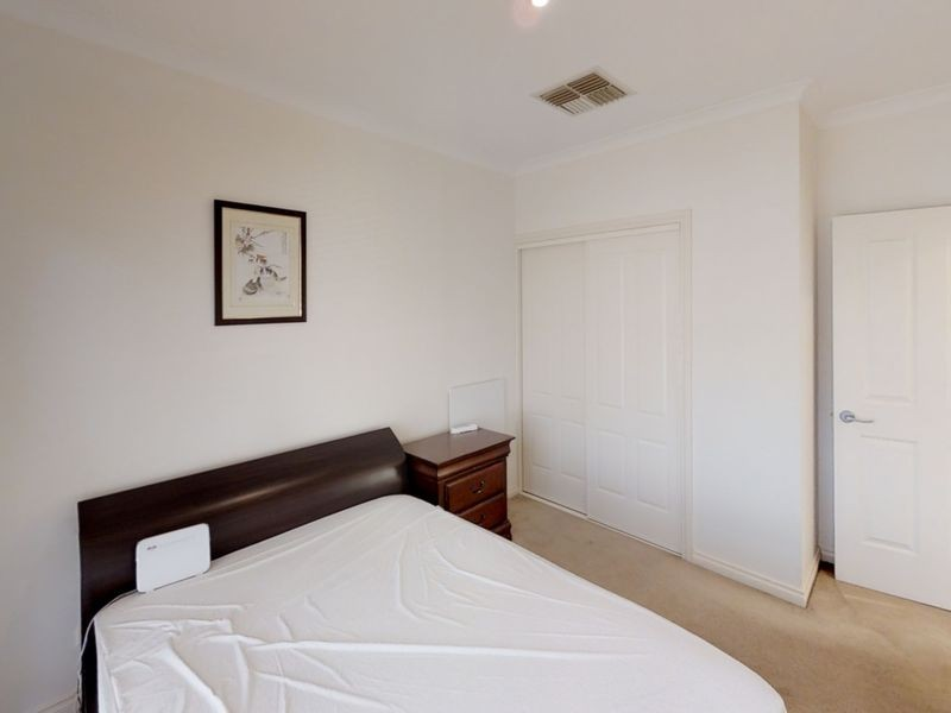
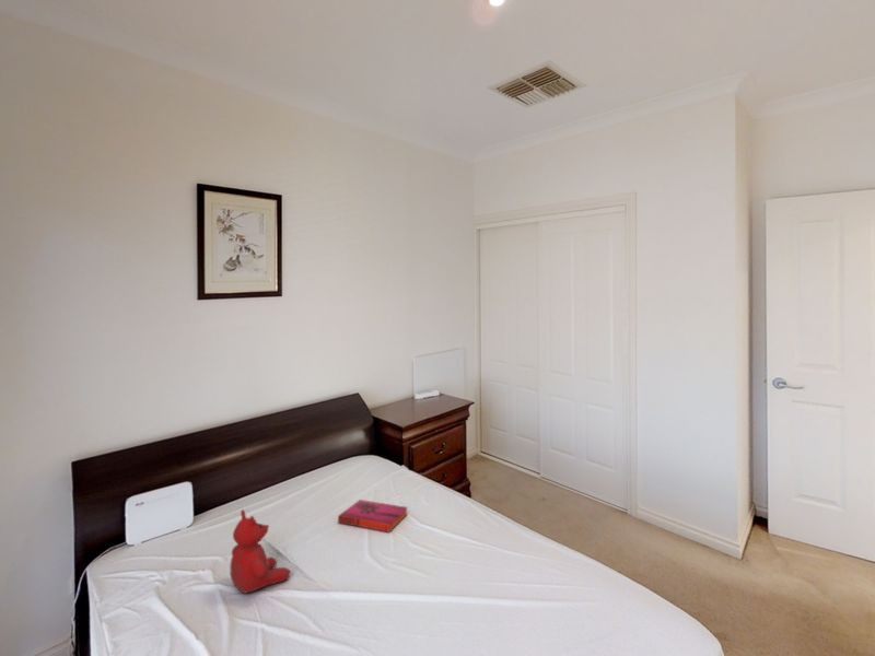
+ hardback book (373, 515)
+ stuffed bear (259, 546)
